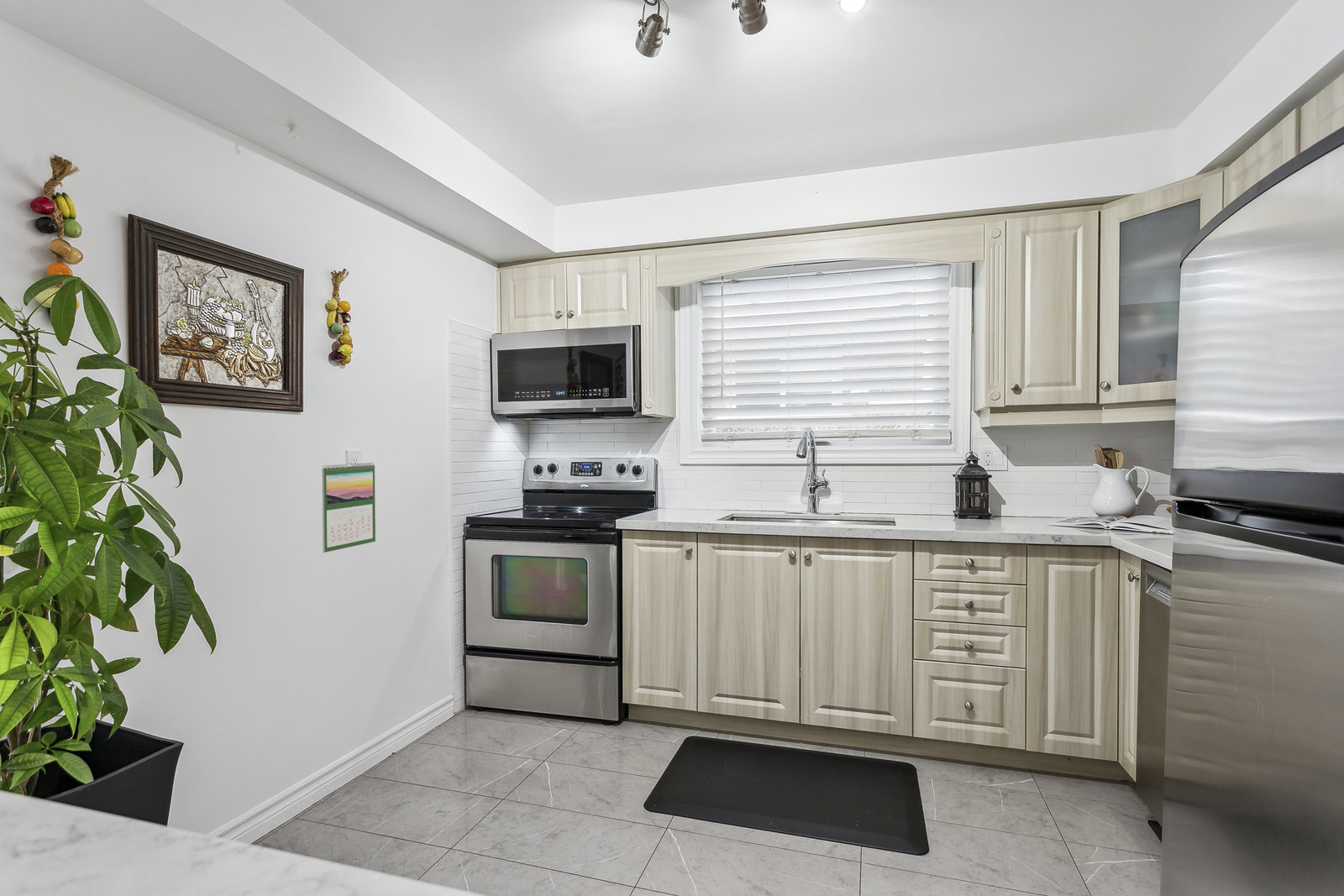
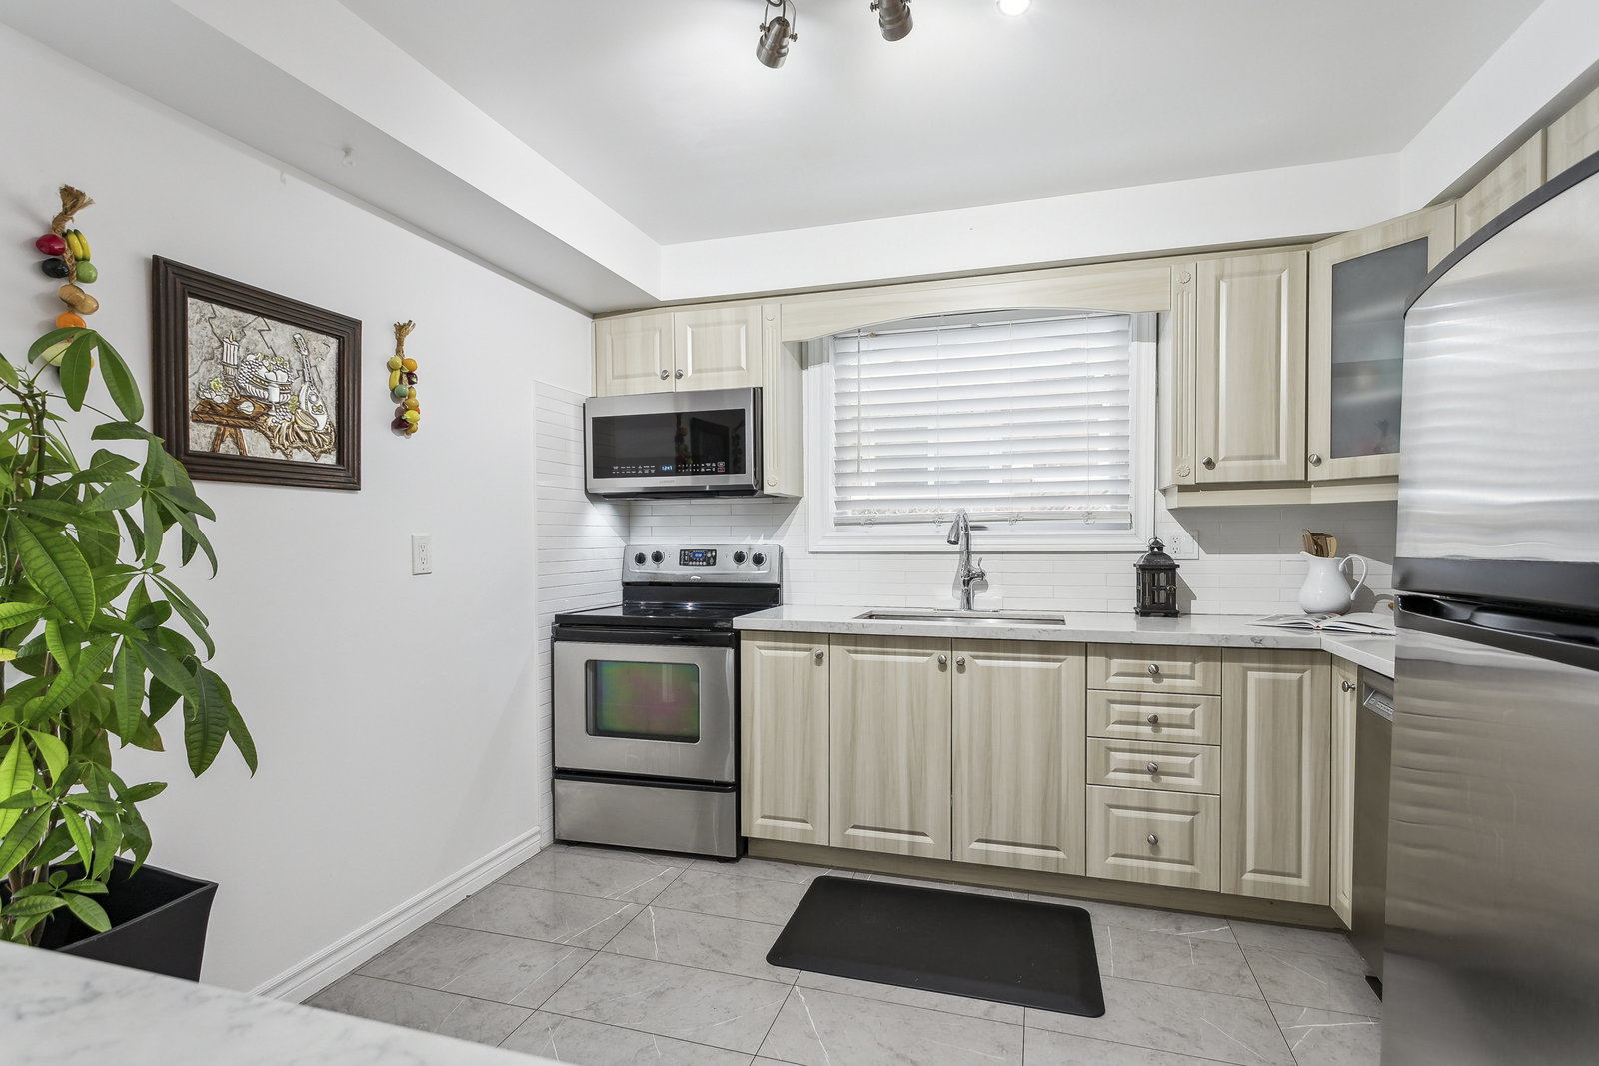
- calendar (349, 505)
